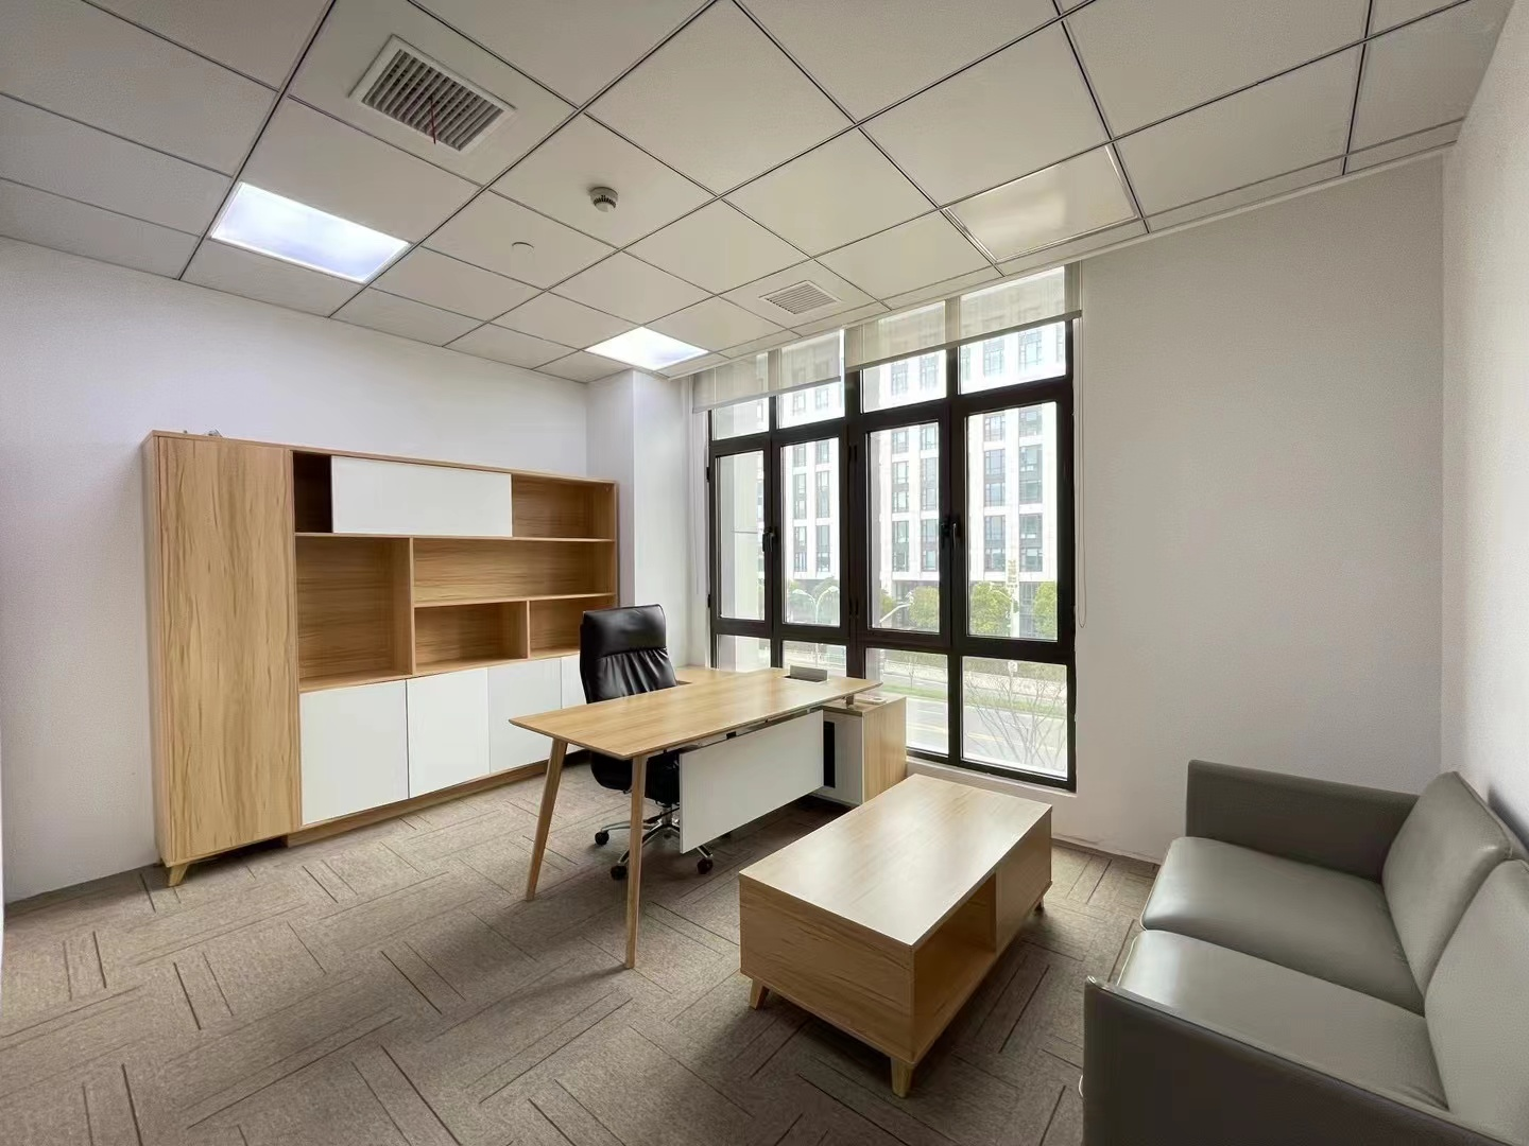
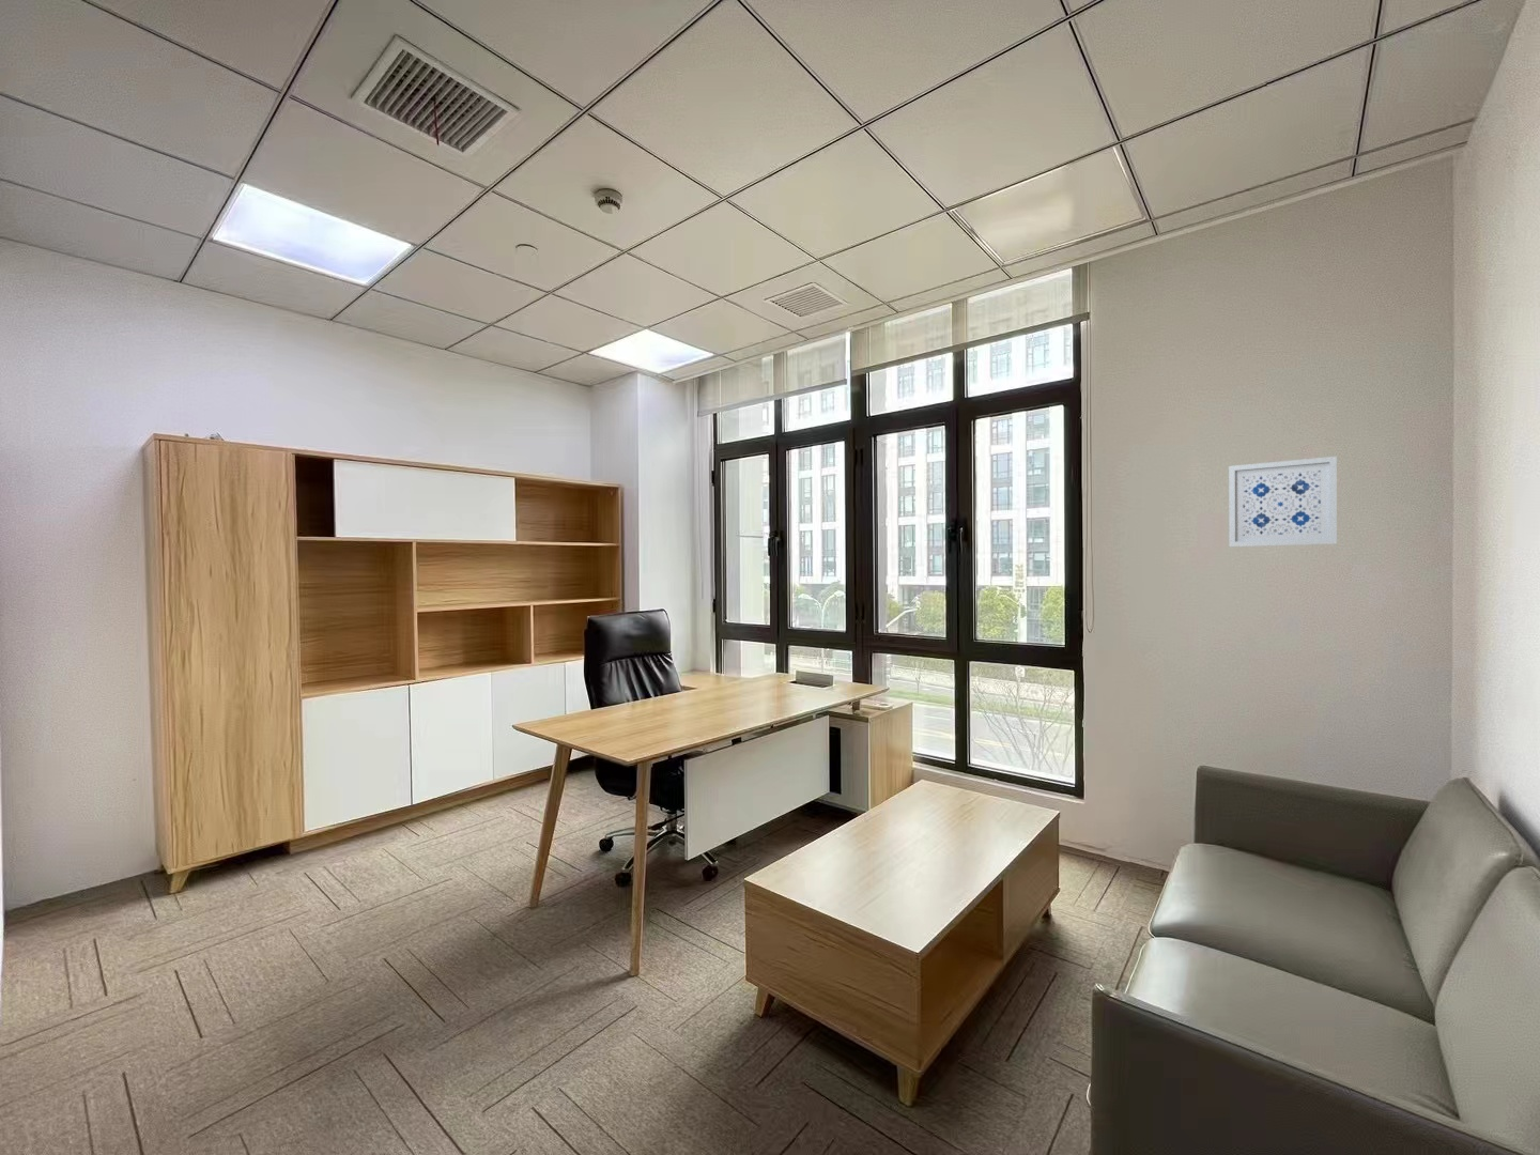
+ wall art (1281, 502)
